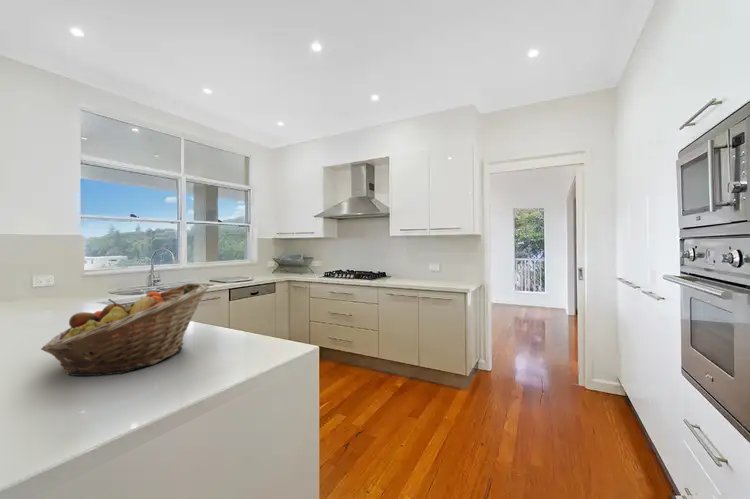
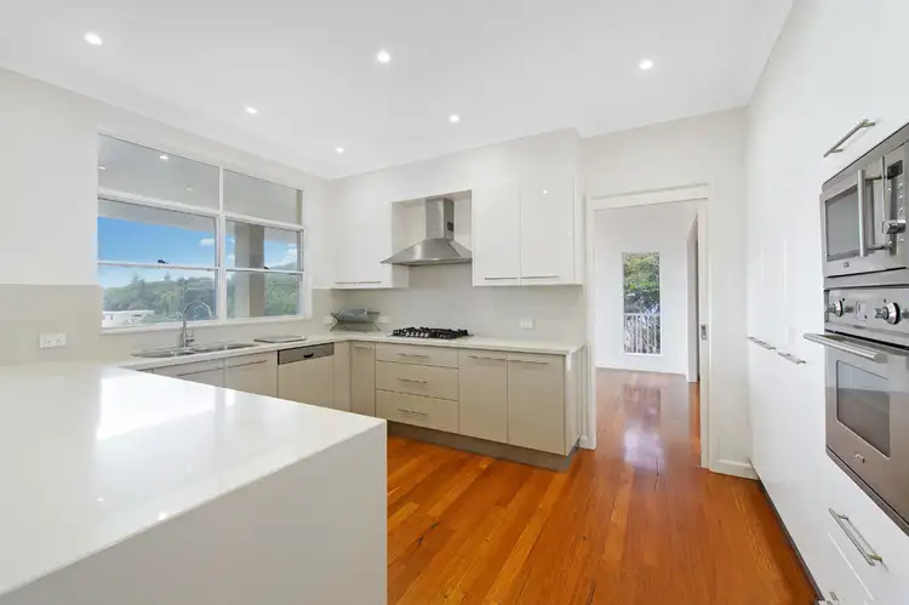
- fruit basket (137, 321)
